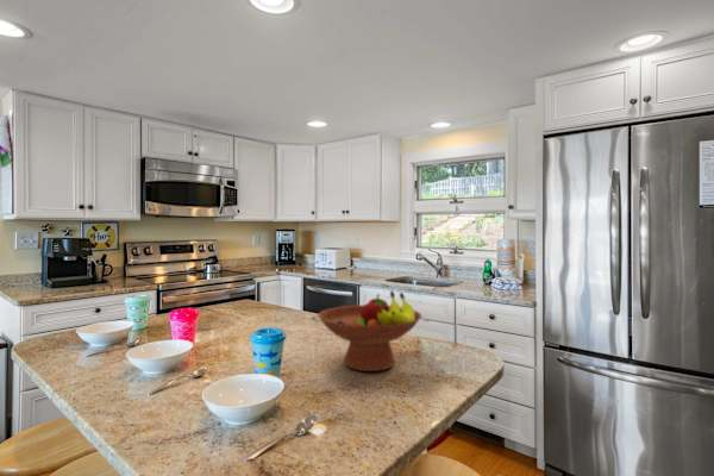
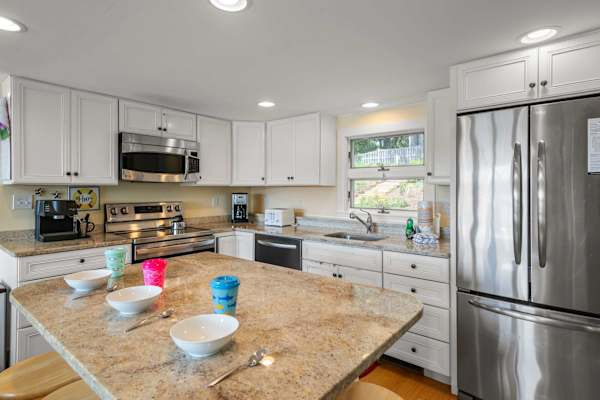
- fruit bowl (369, 328)
